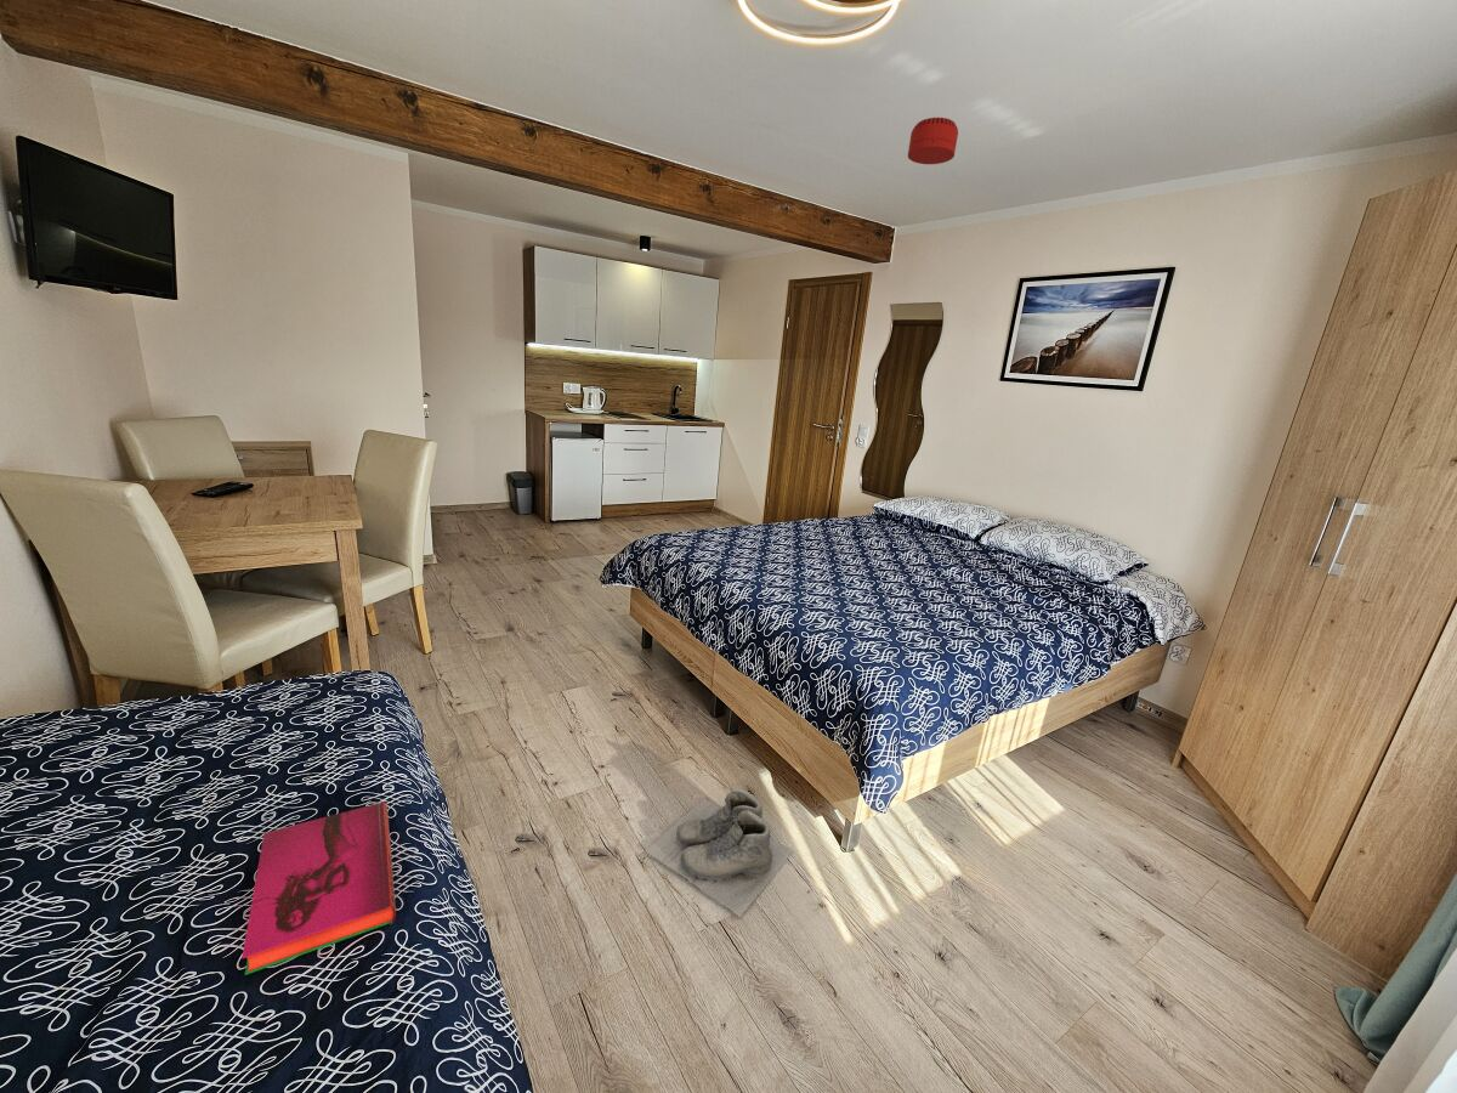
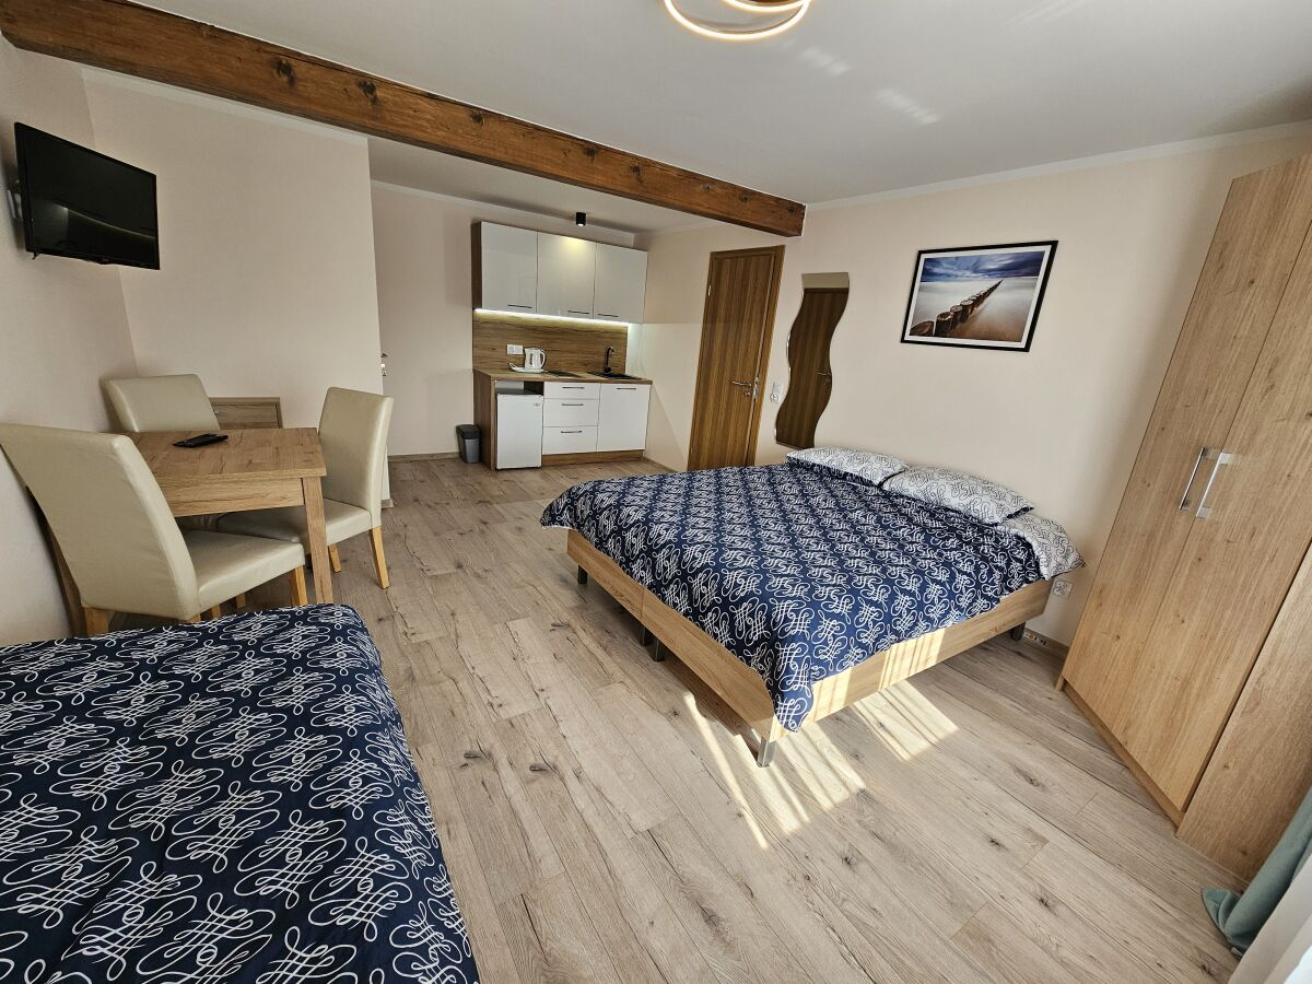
- boots (722, 826)
- hardback book (327, 874)
- smoke detector (932, 140)
